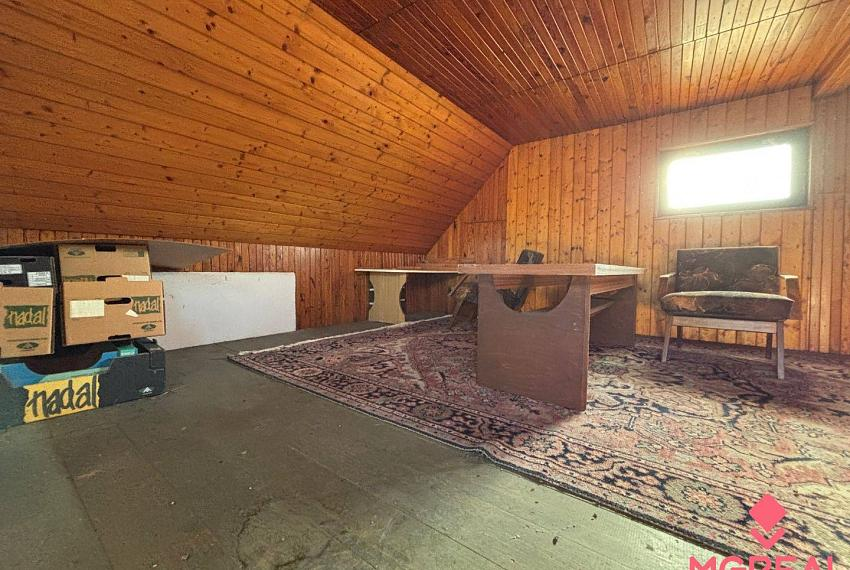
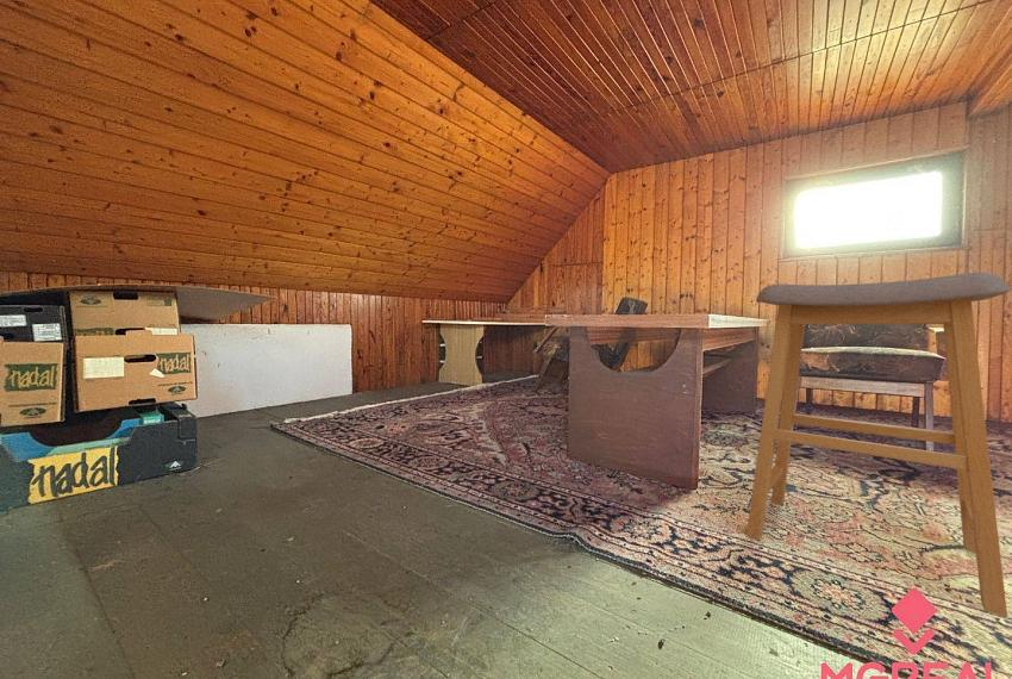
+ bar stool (863, 422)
